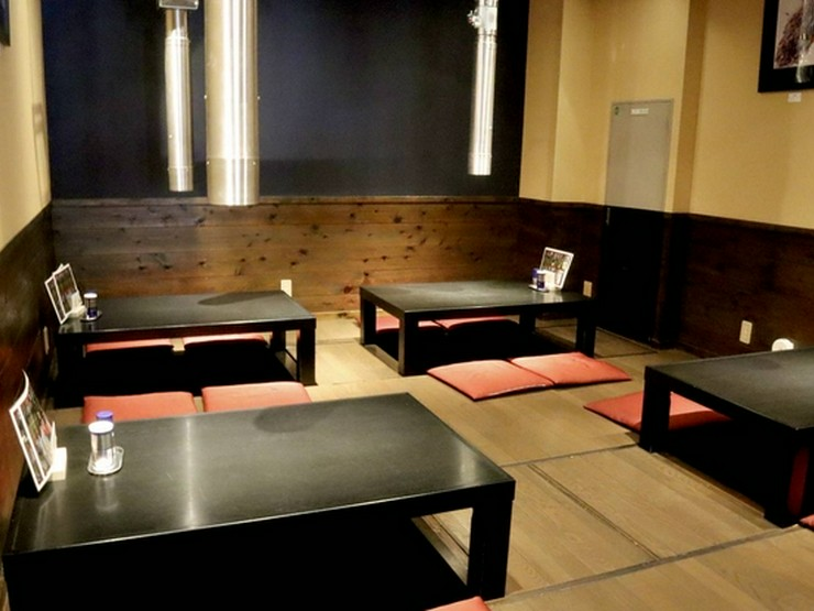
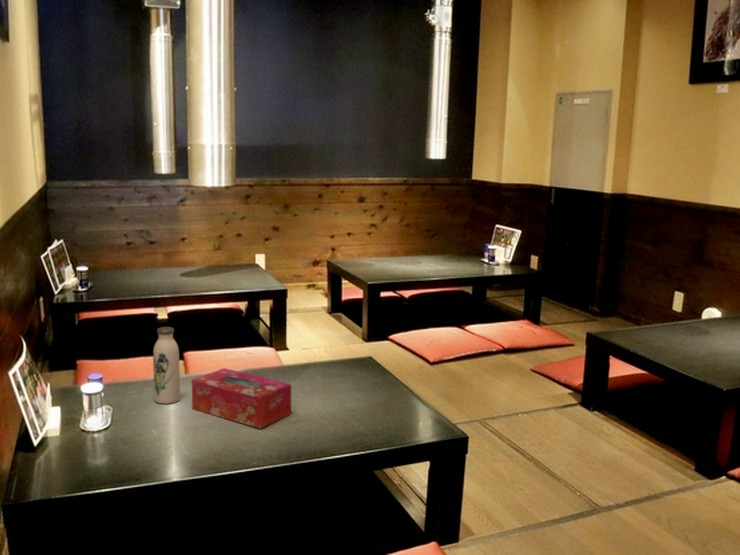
+ water bottle (166, 364)
+ tissue box (241, 396)
